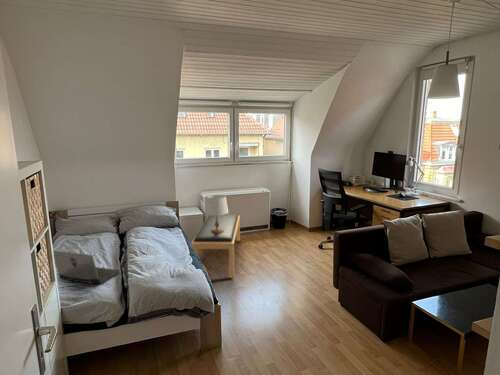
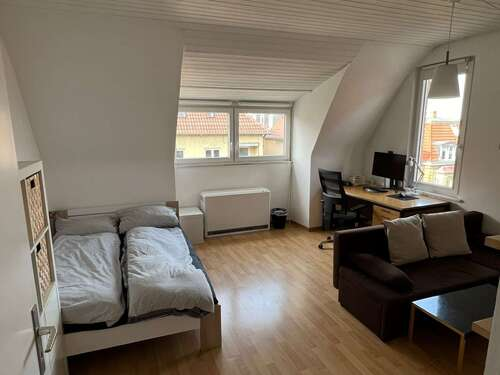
- table lamp (216, 213)
- laptop (87, 261)
- bench (219, 240)
